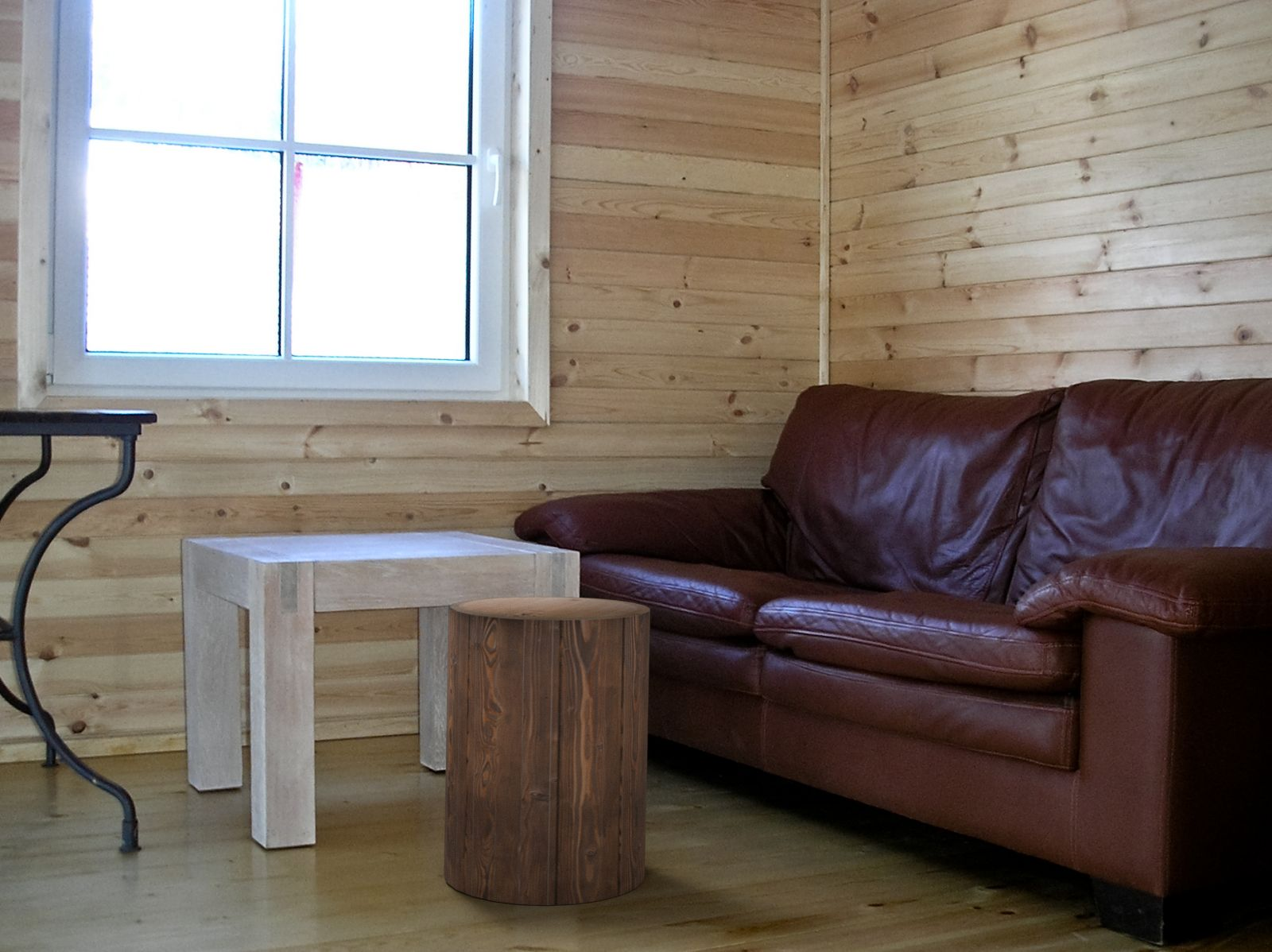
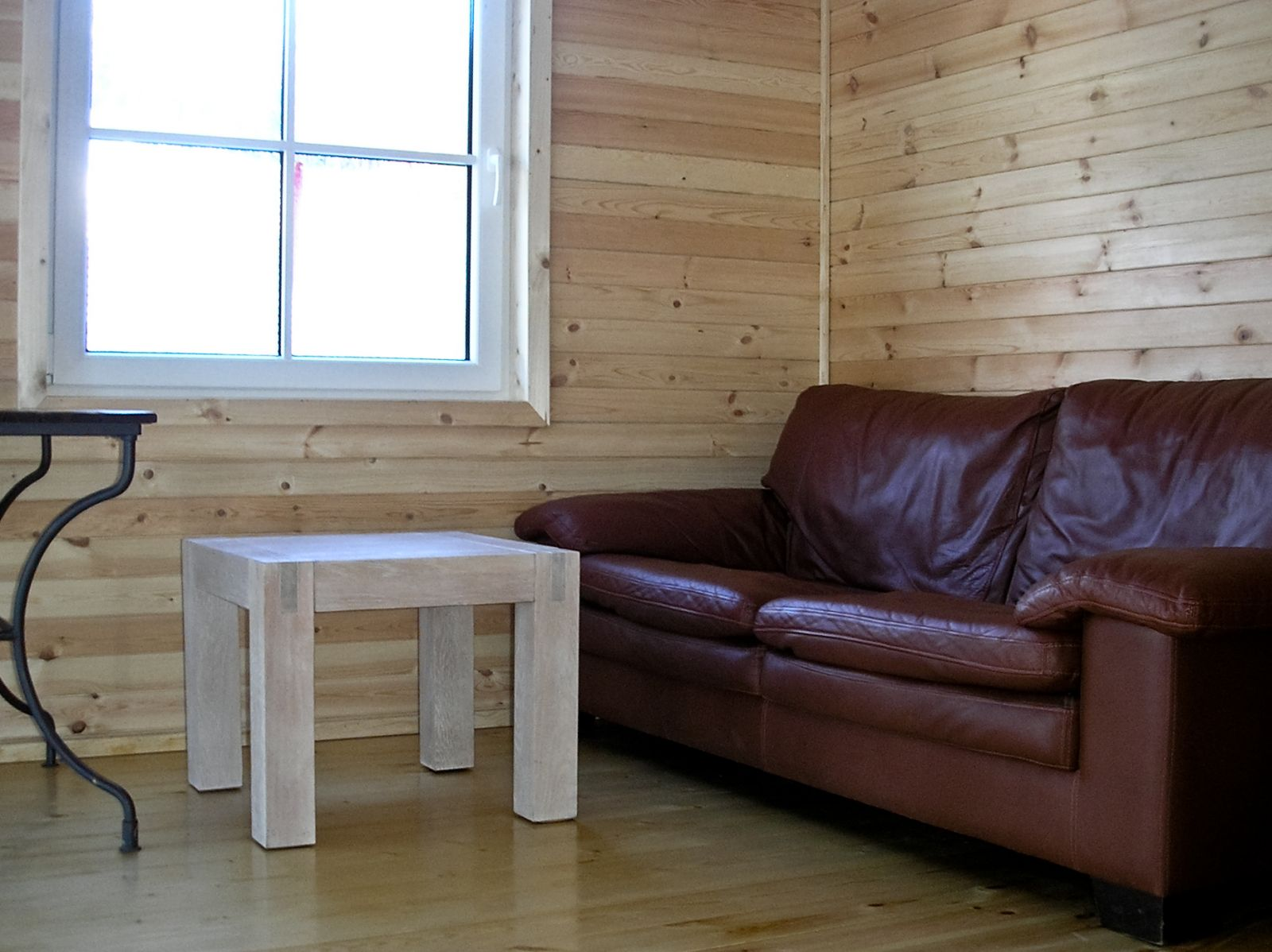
- stool (547, 741)
